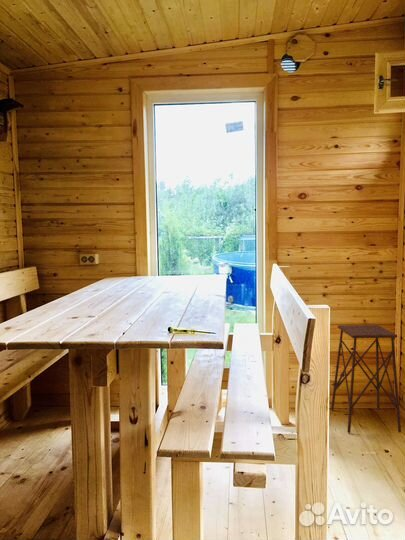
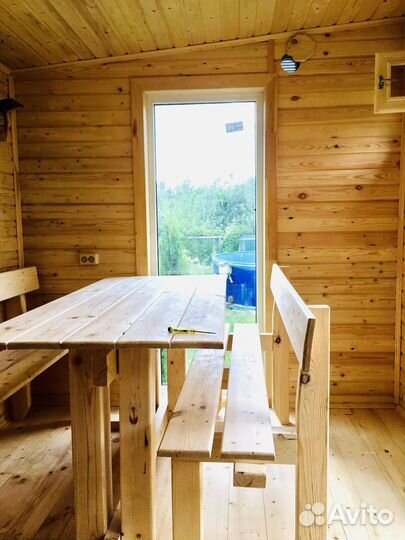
- side table (366, 375)
